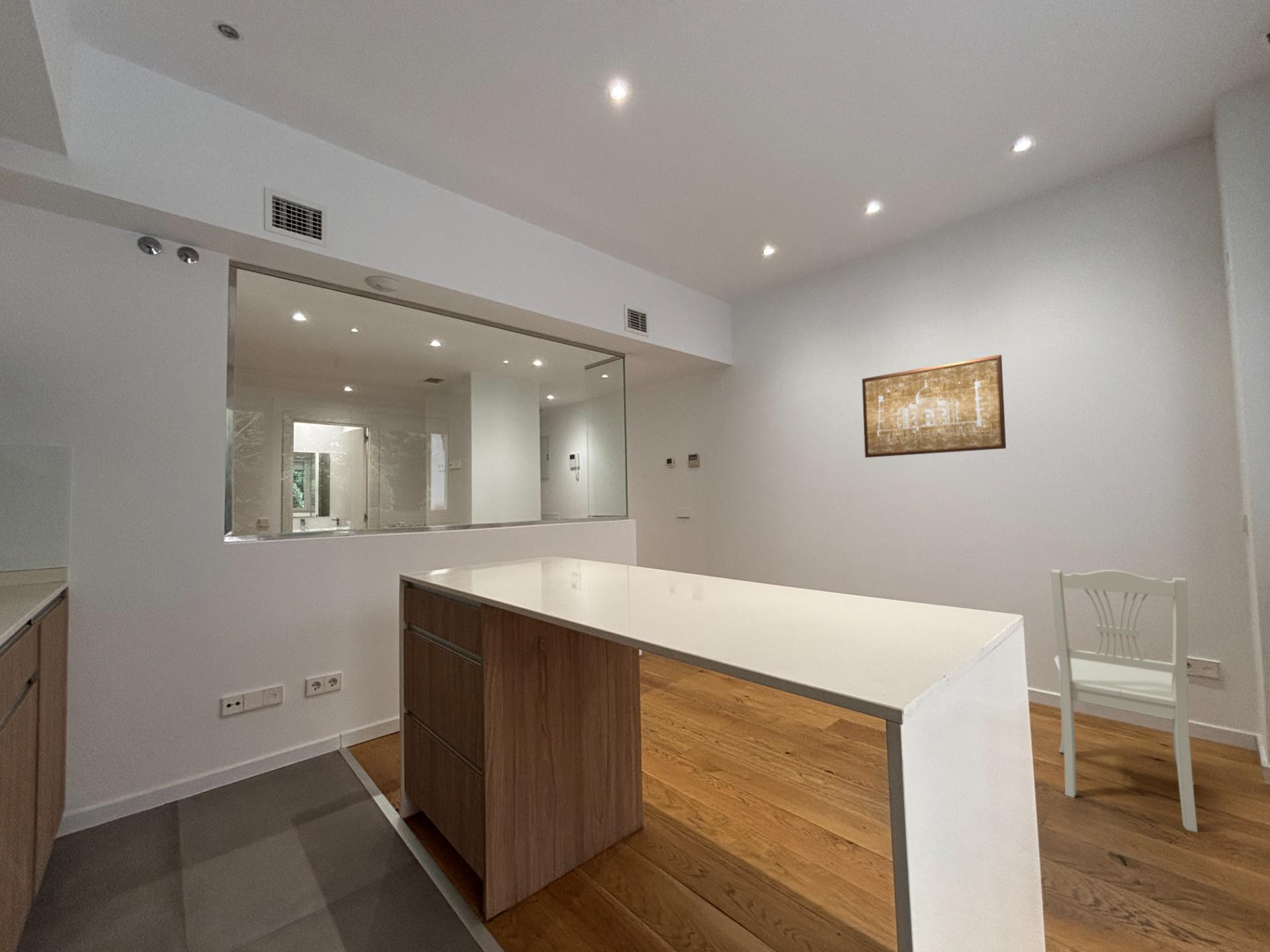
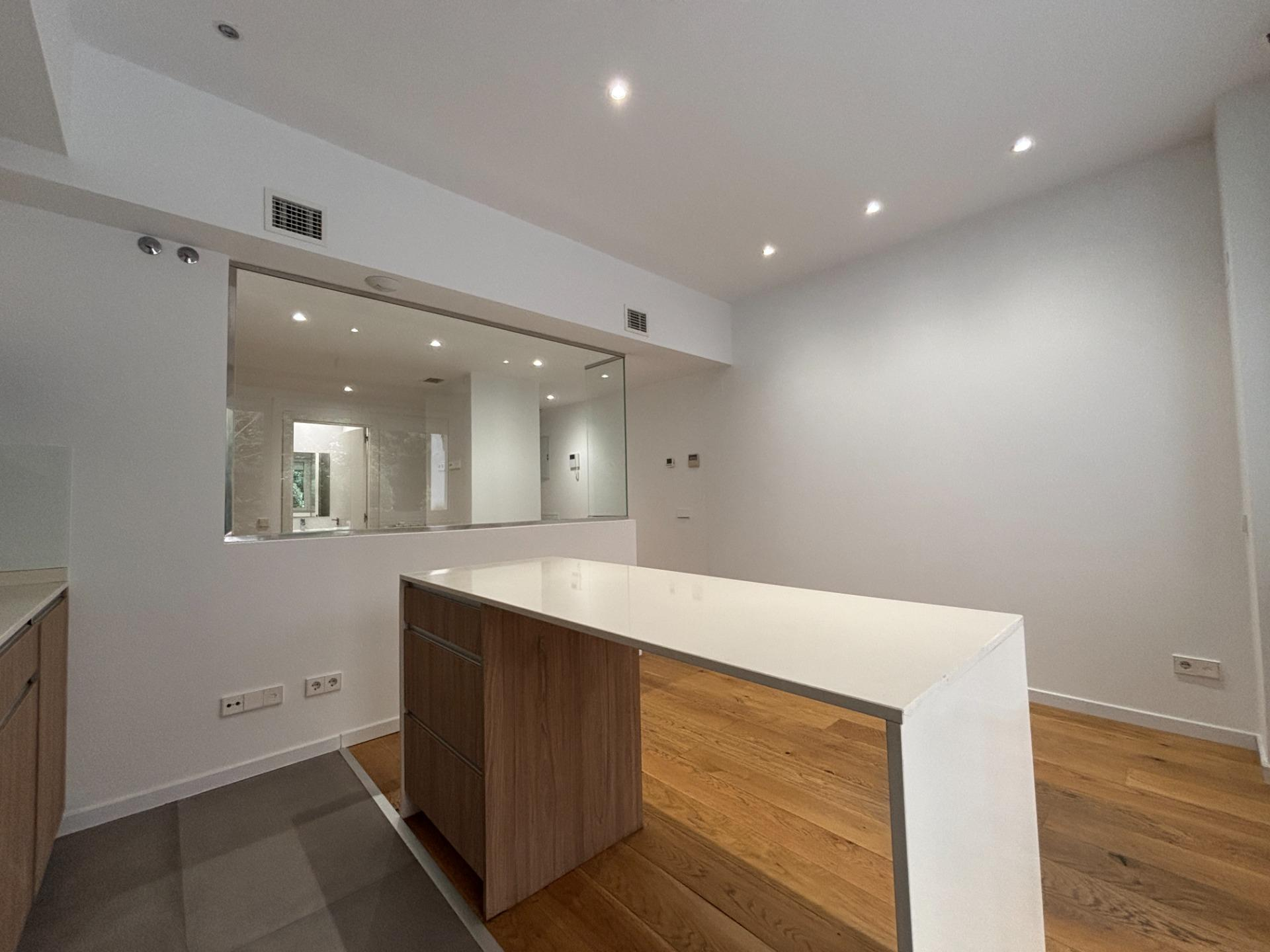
- wall art (927, 410)
- dining chair (1119, 675)
